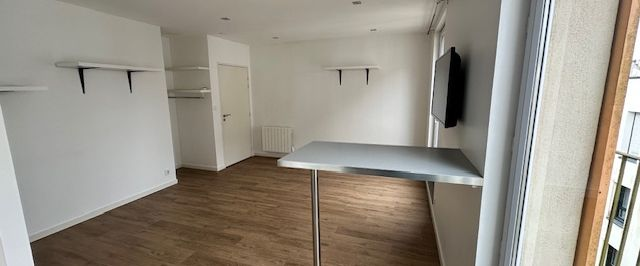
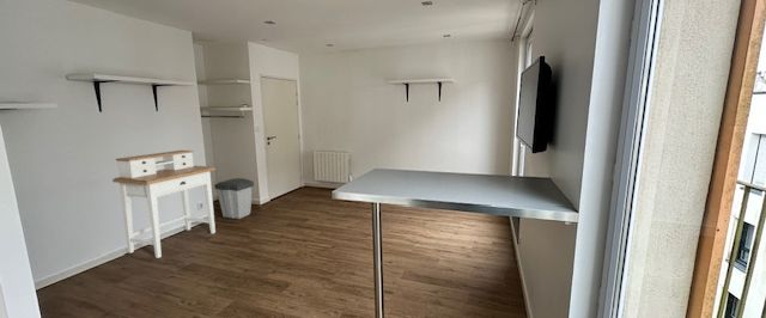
+ desk (171, 192)
+ trash can (235, 198)
